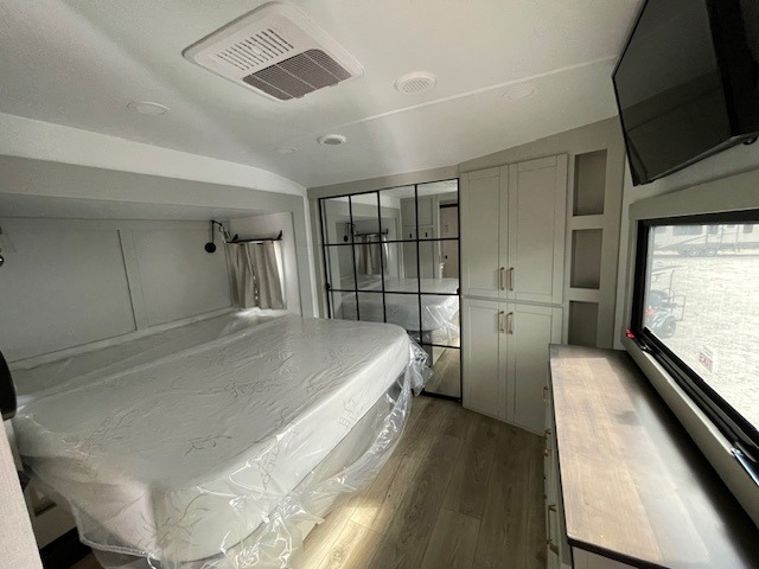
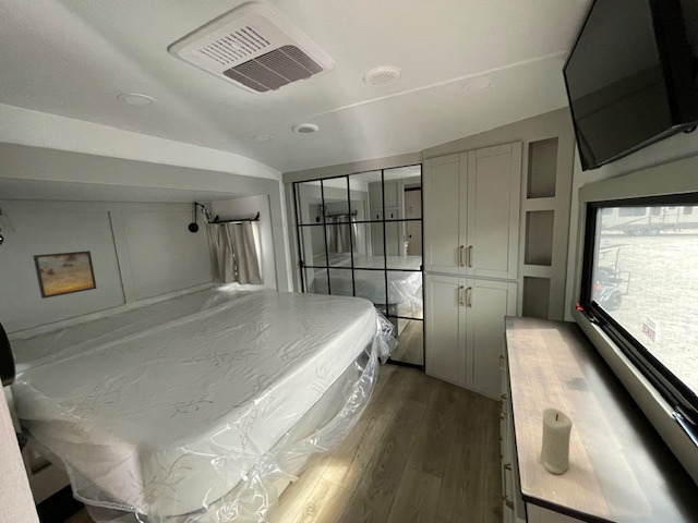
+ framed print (67, 272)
+ candle (555, 438)
